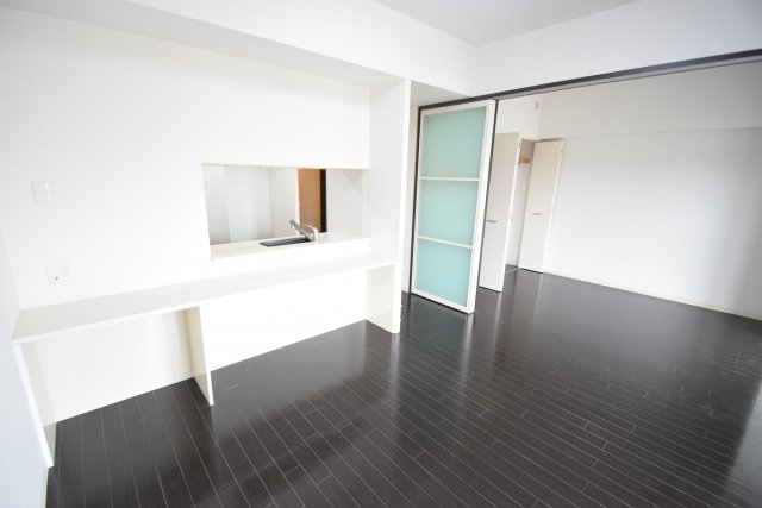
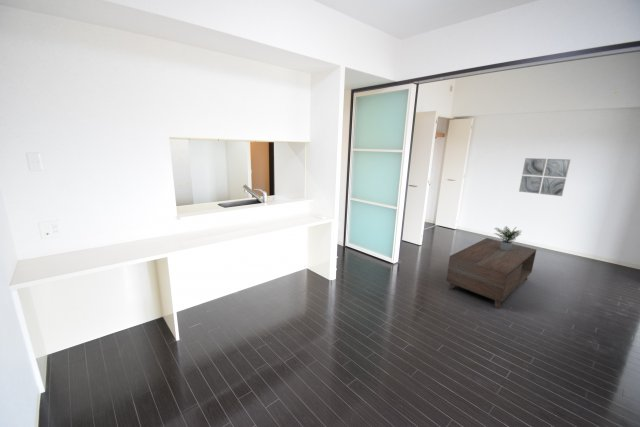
+ coffee table (494, 256)
+ wall art (543, 177)
